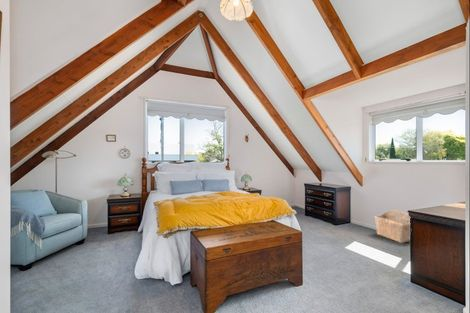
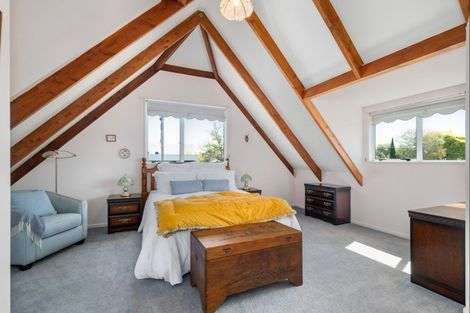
- wicker basket (393, 224)
